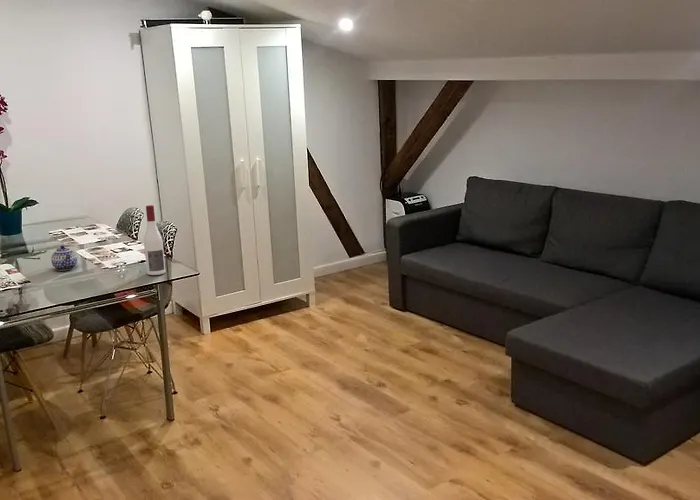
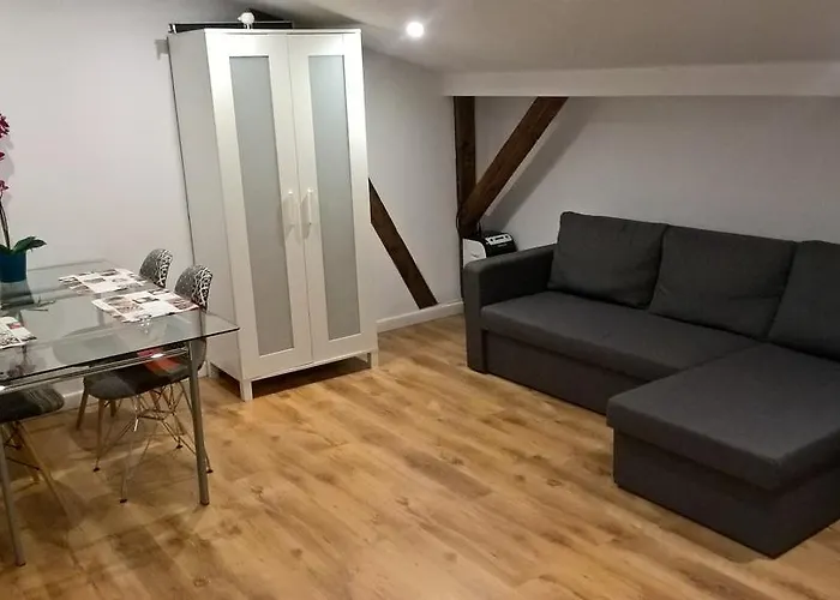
- alcohol (153, 239)
- teapot (63, 257)
